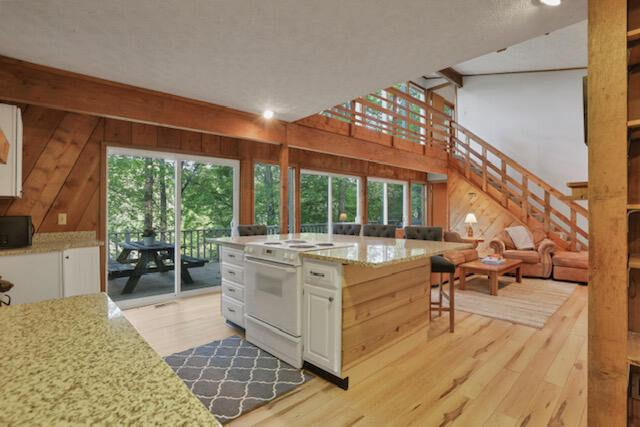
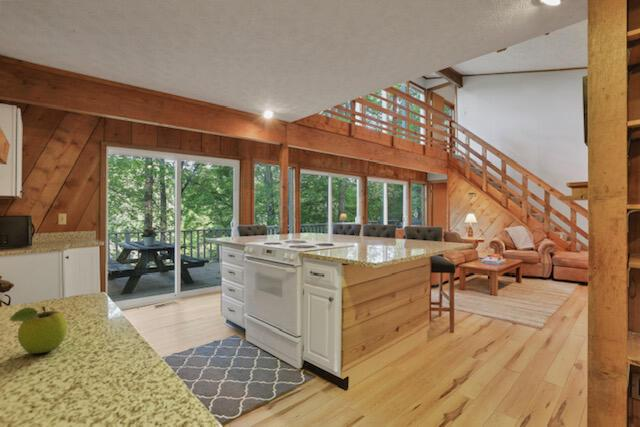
+ fruit (39, 328)
